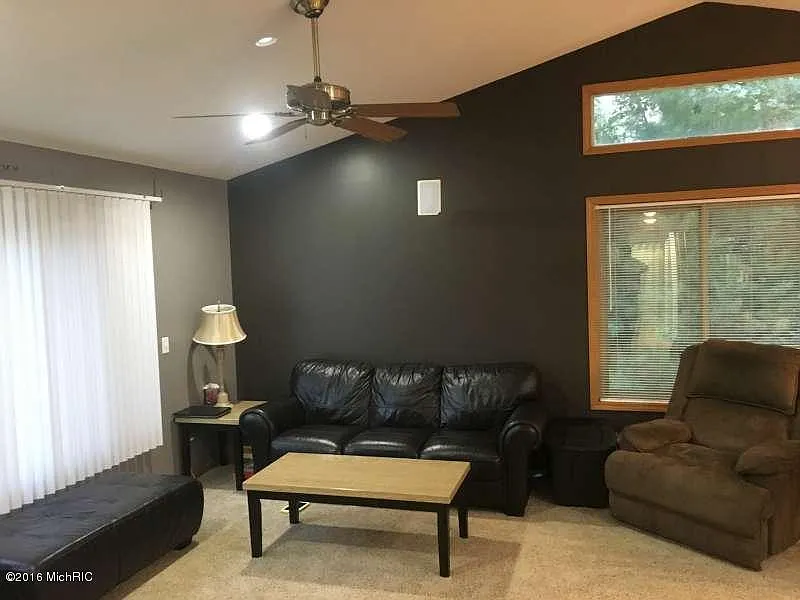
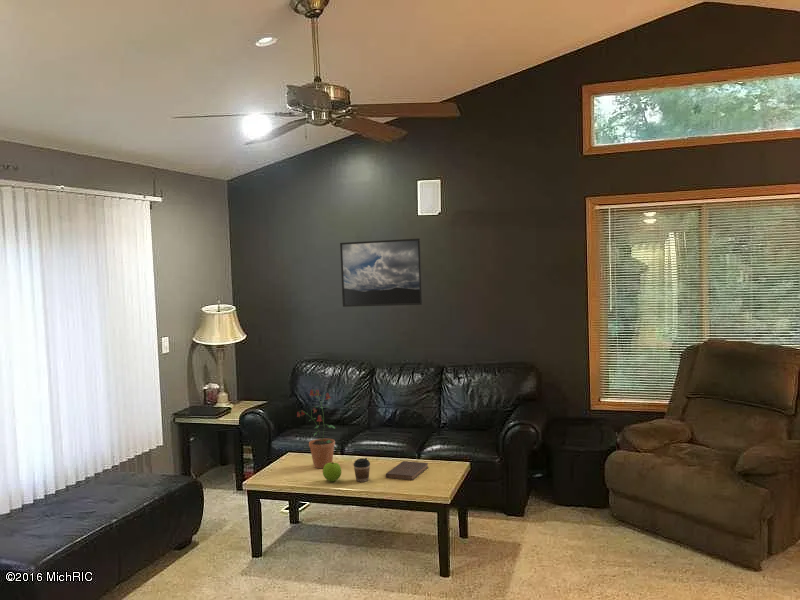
+ apple (332, 471)
+ coffee cup (362, 469)
+ potted plant (317, 427)
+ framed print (380, 273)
+ book (407, 470)
